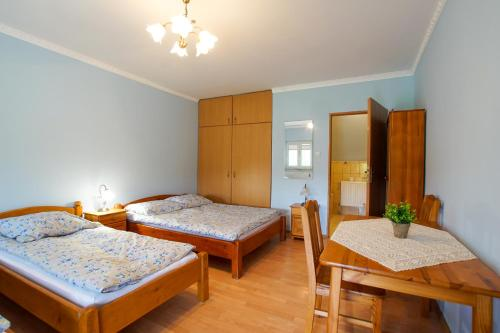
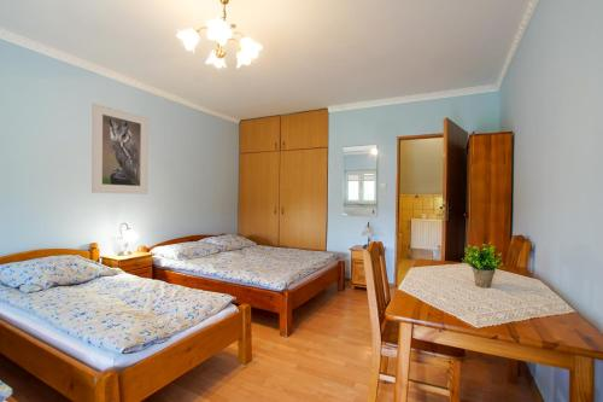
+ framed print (122, 152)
